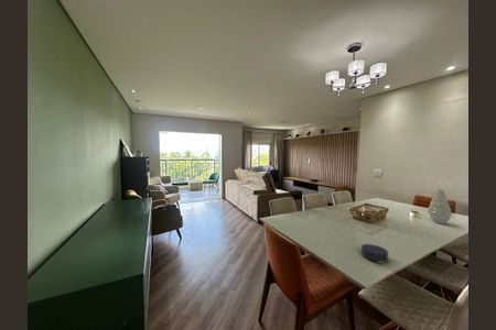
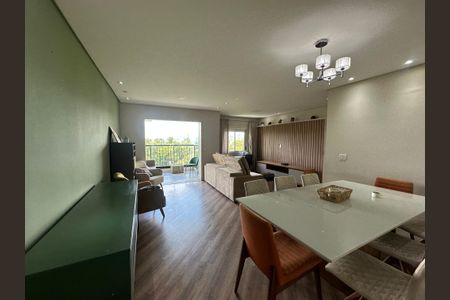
- candle (374, 252)
- vase (439, 206)
